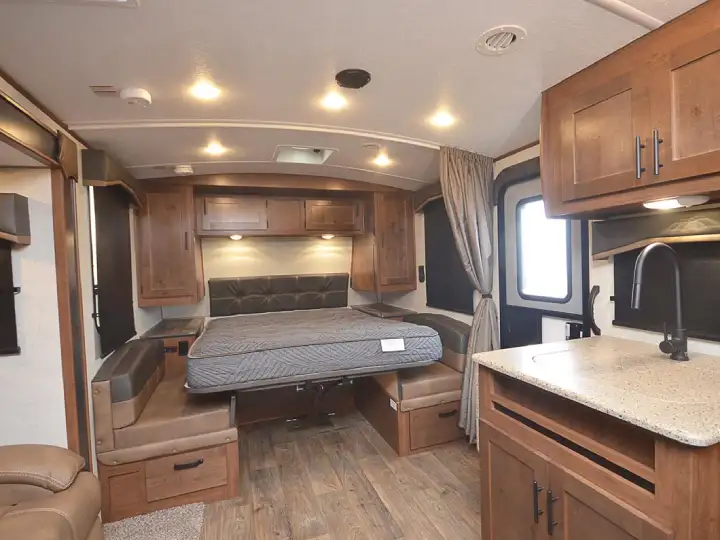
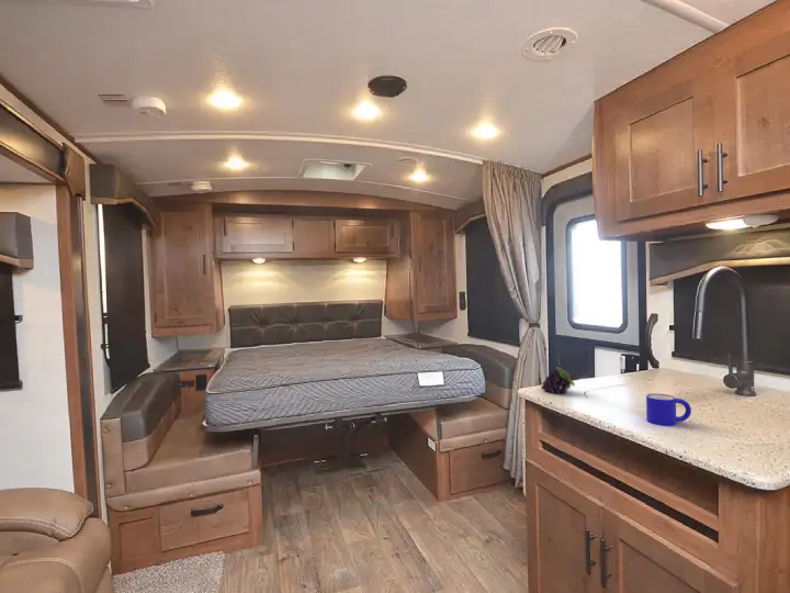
+ fruit (558, 380)
+ mug (668, 409)
